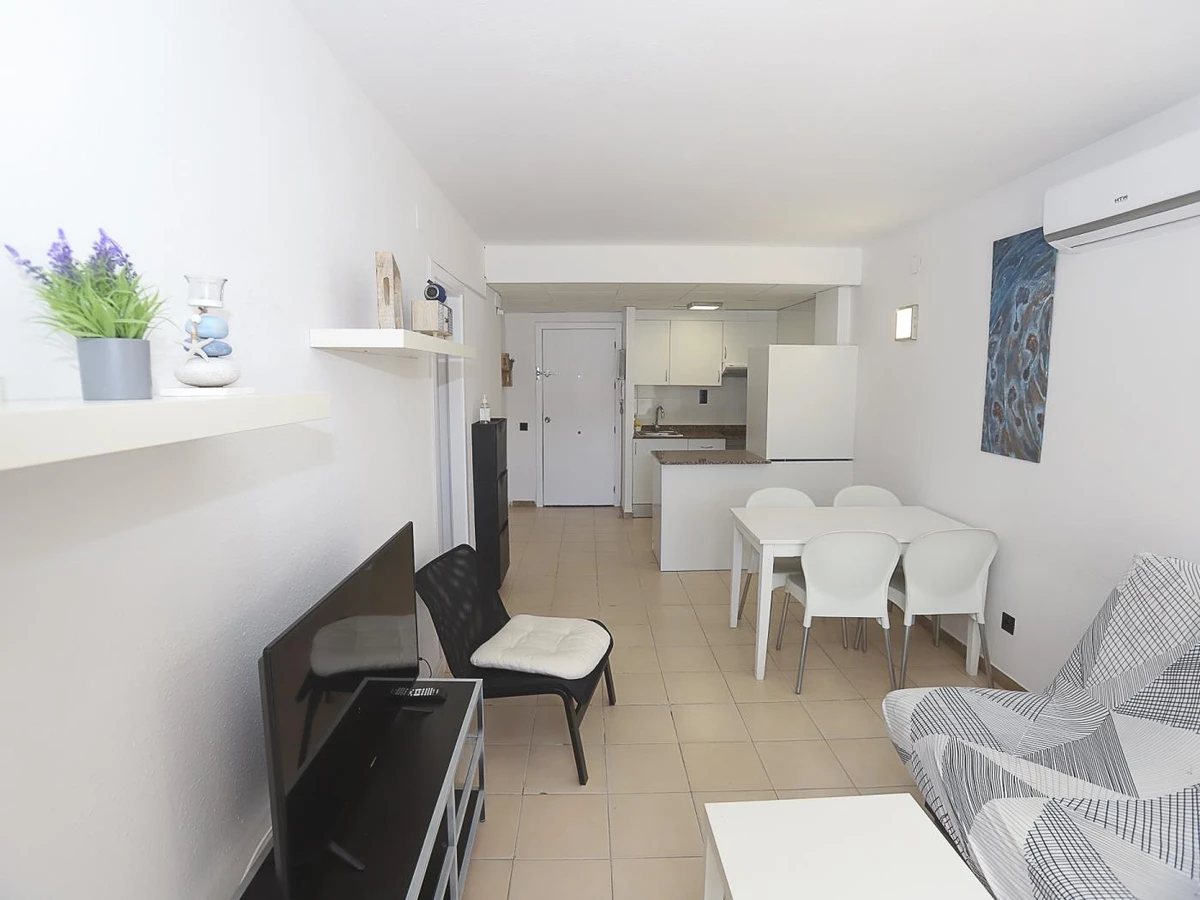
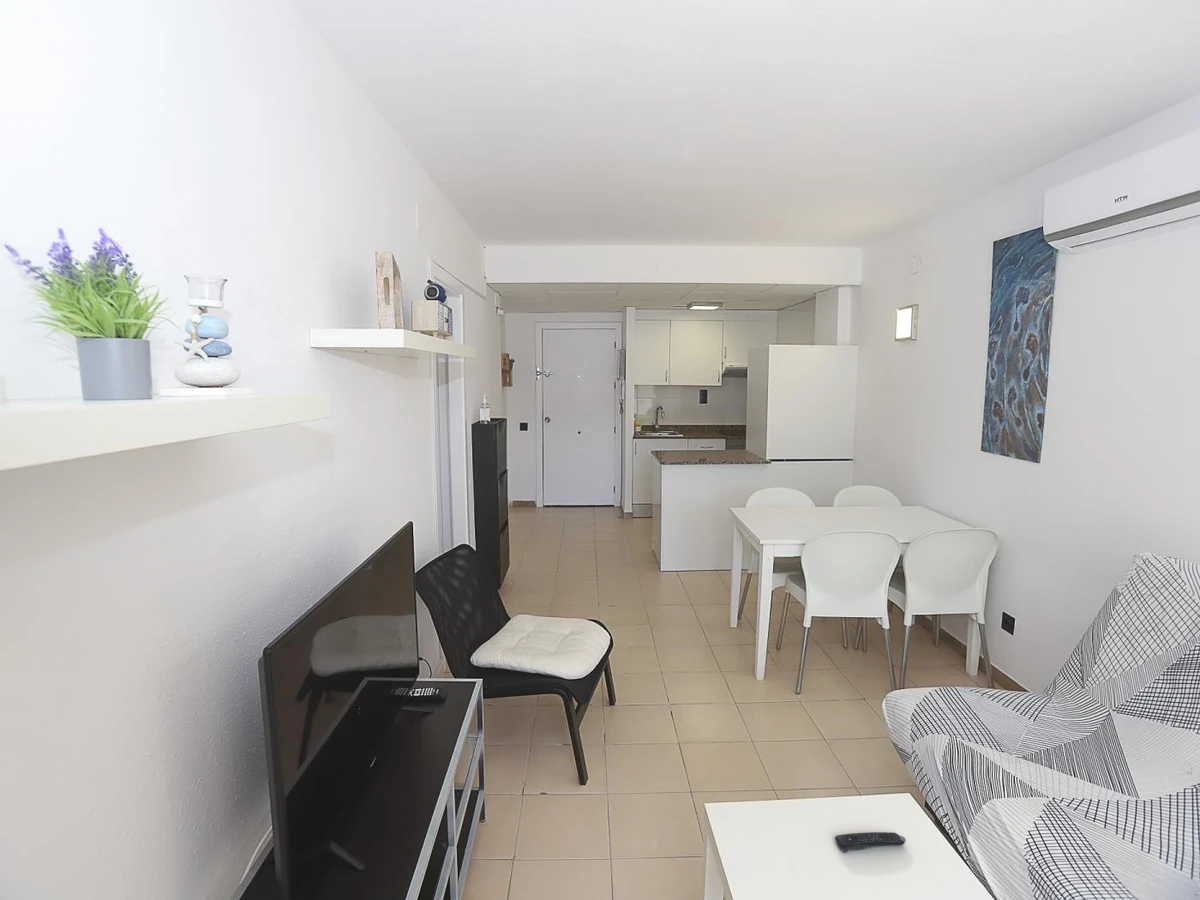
+ remote control (871, 840)
